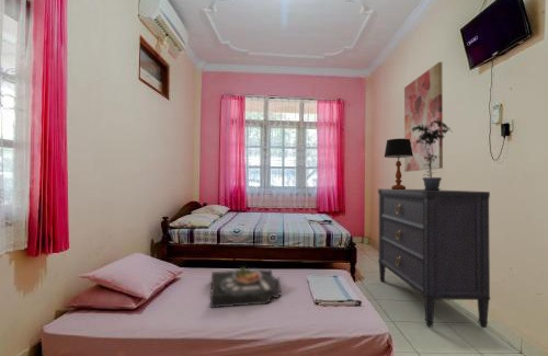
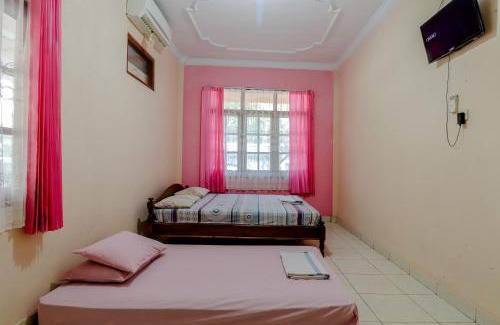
- potted plant (431, 154)
- table lamp (398, 164)
- dresser (422, 244)
- serving tray (244, 278)
- wall art (421, 123)
